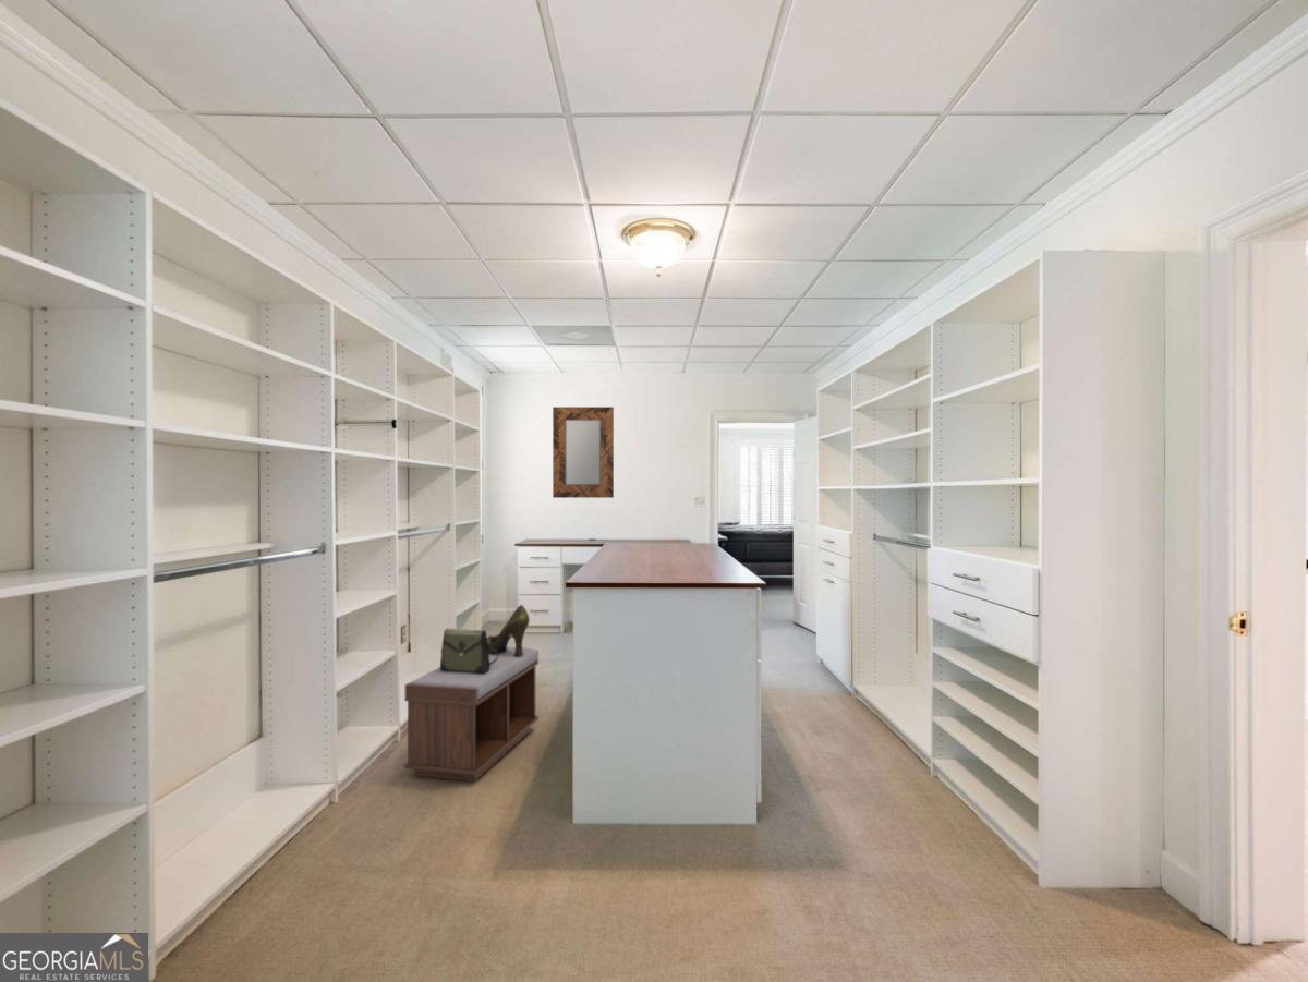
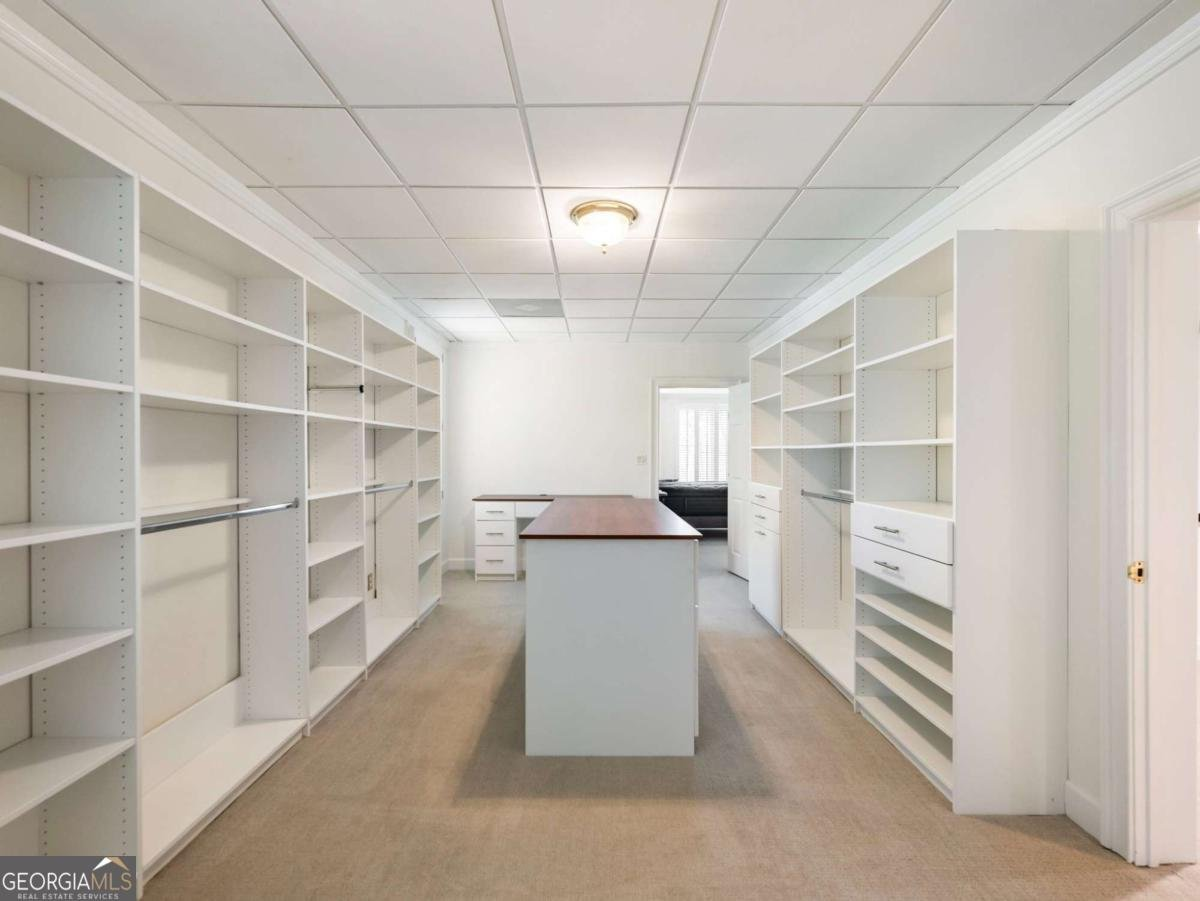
- home mirror (583, 452)
- high heel shoe (502, 628)
- bench (479, 705)
- shoulder bag (467, 647)
